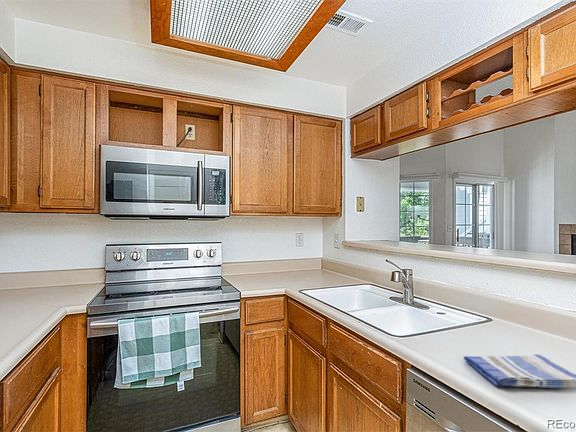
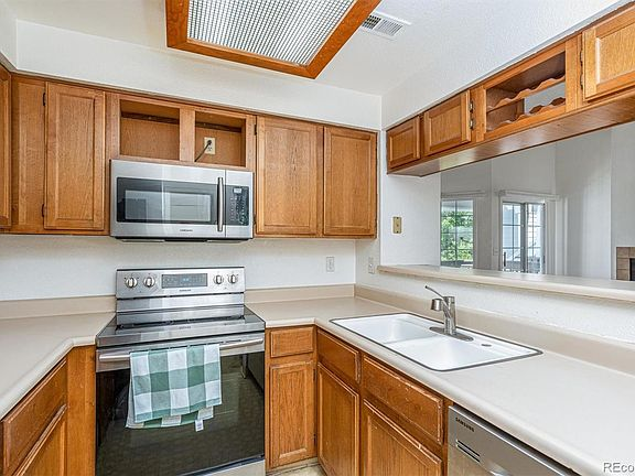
- dish towel (520, 368)
